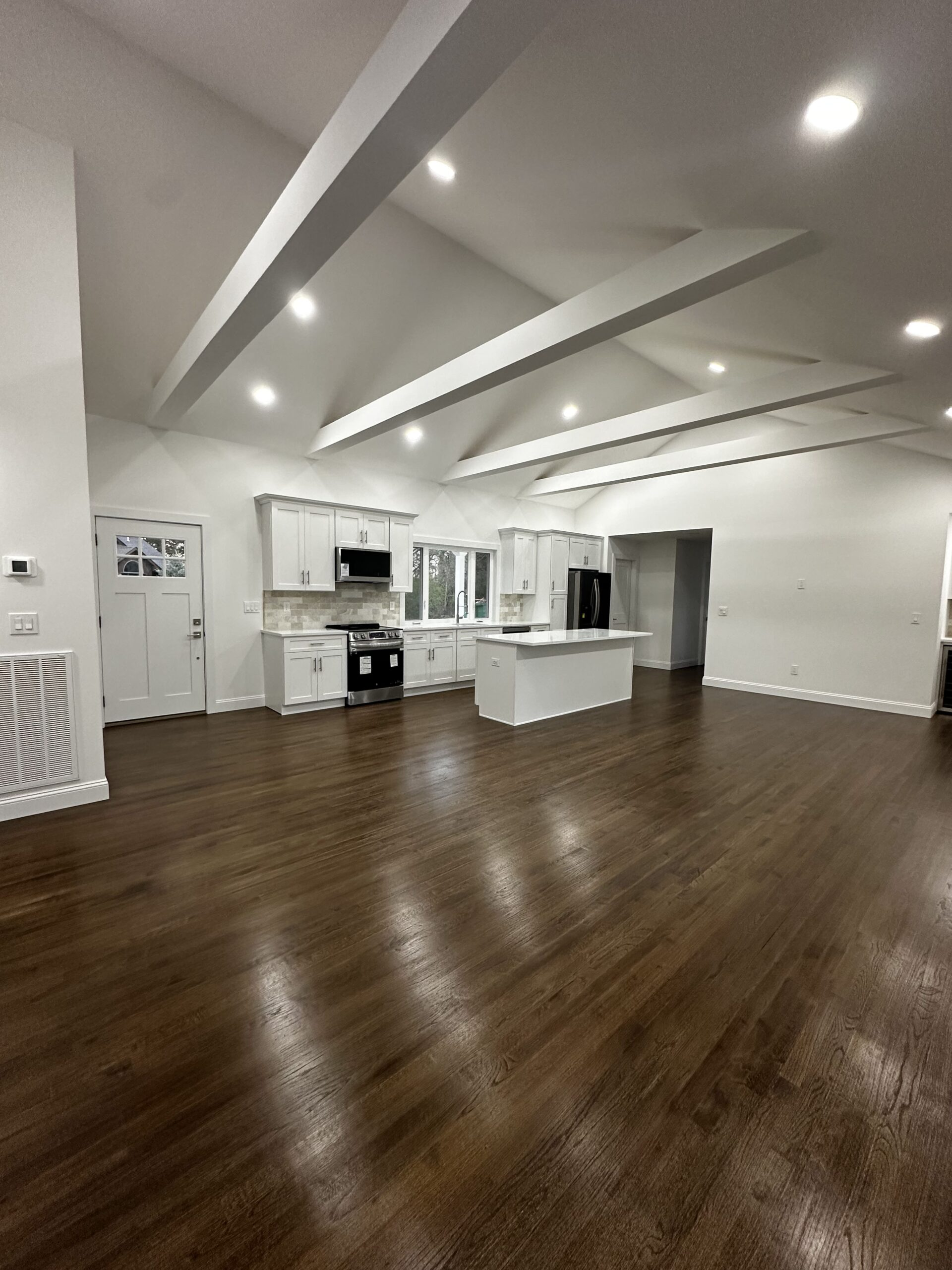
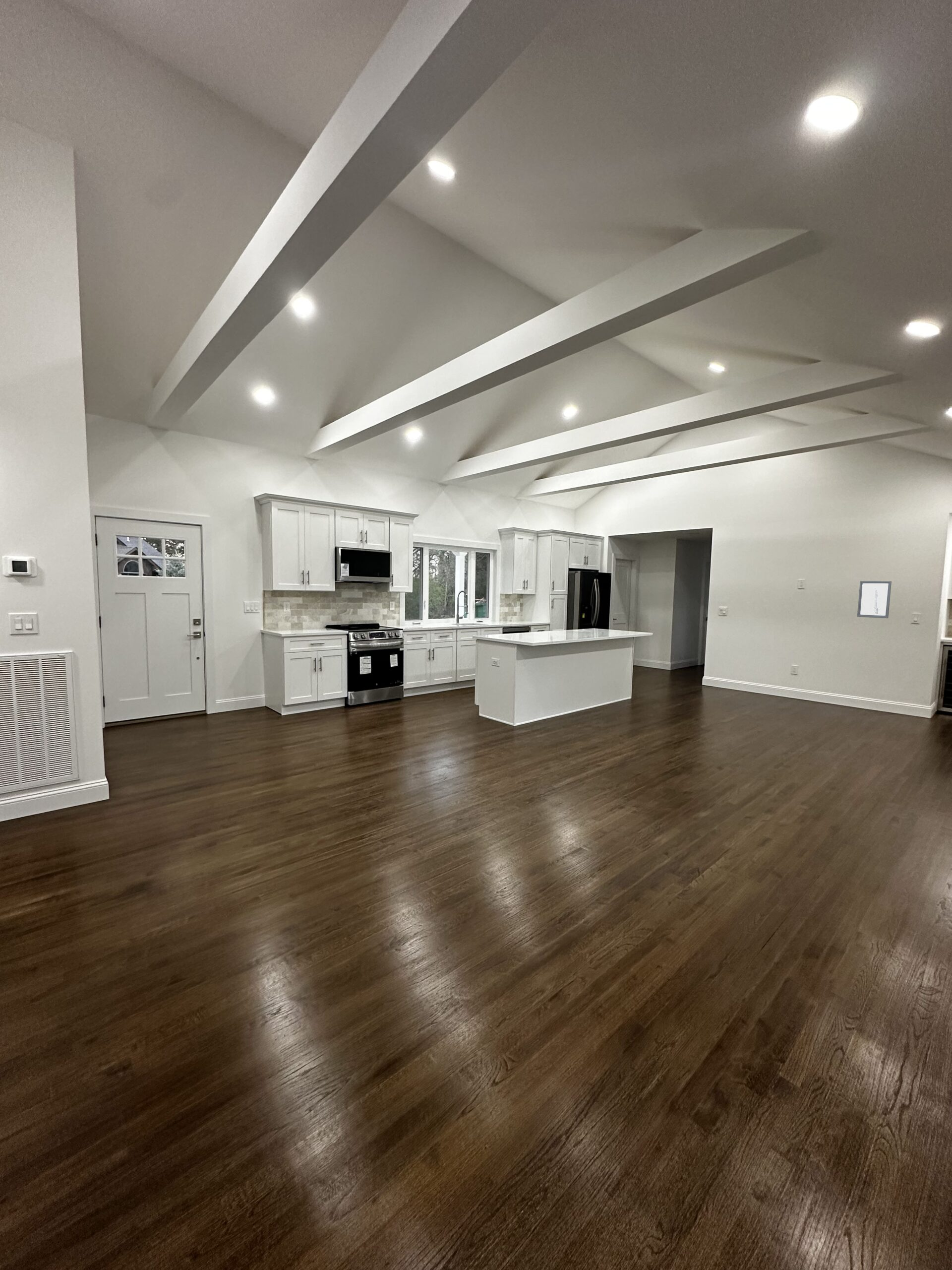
+ wall art (874, 599)
